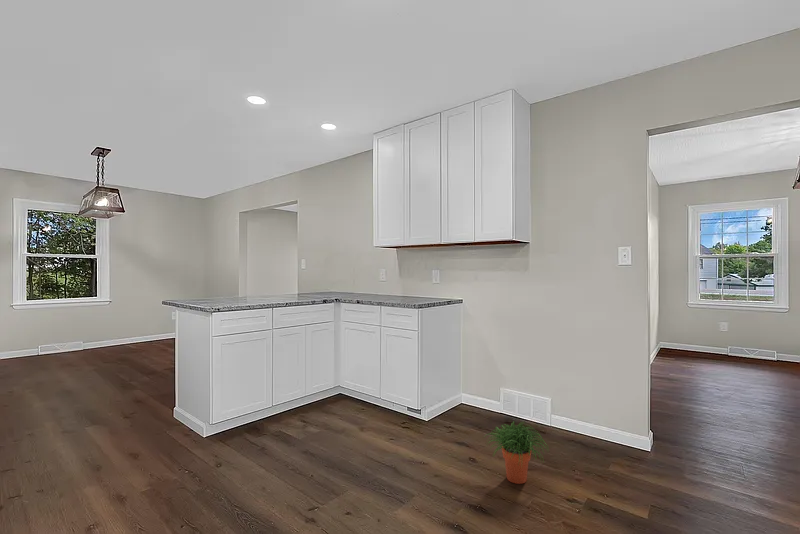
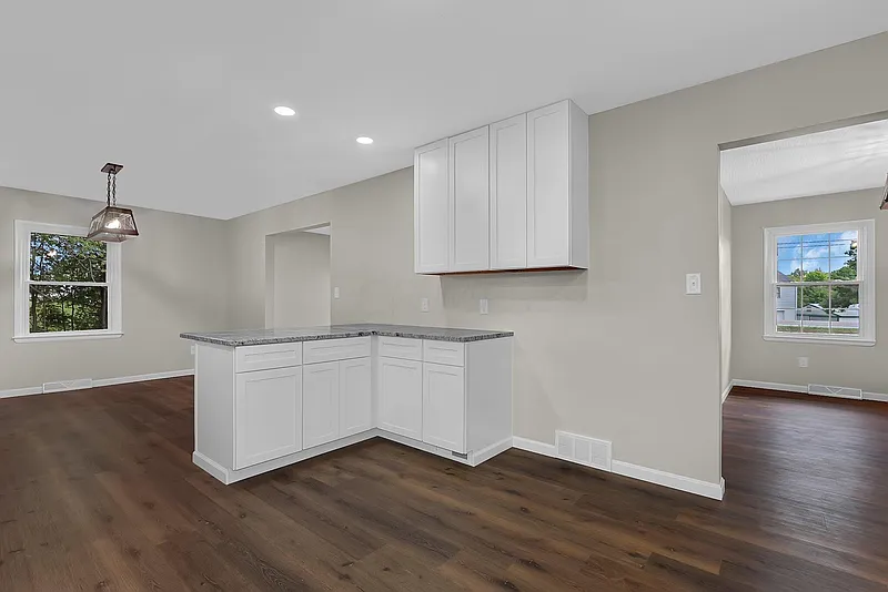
- potted plant (517, 451)
